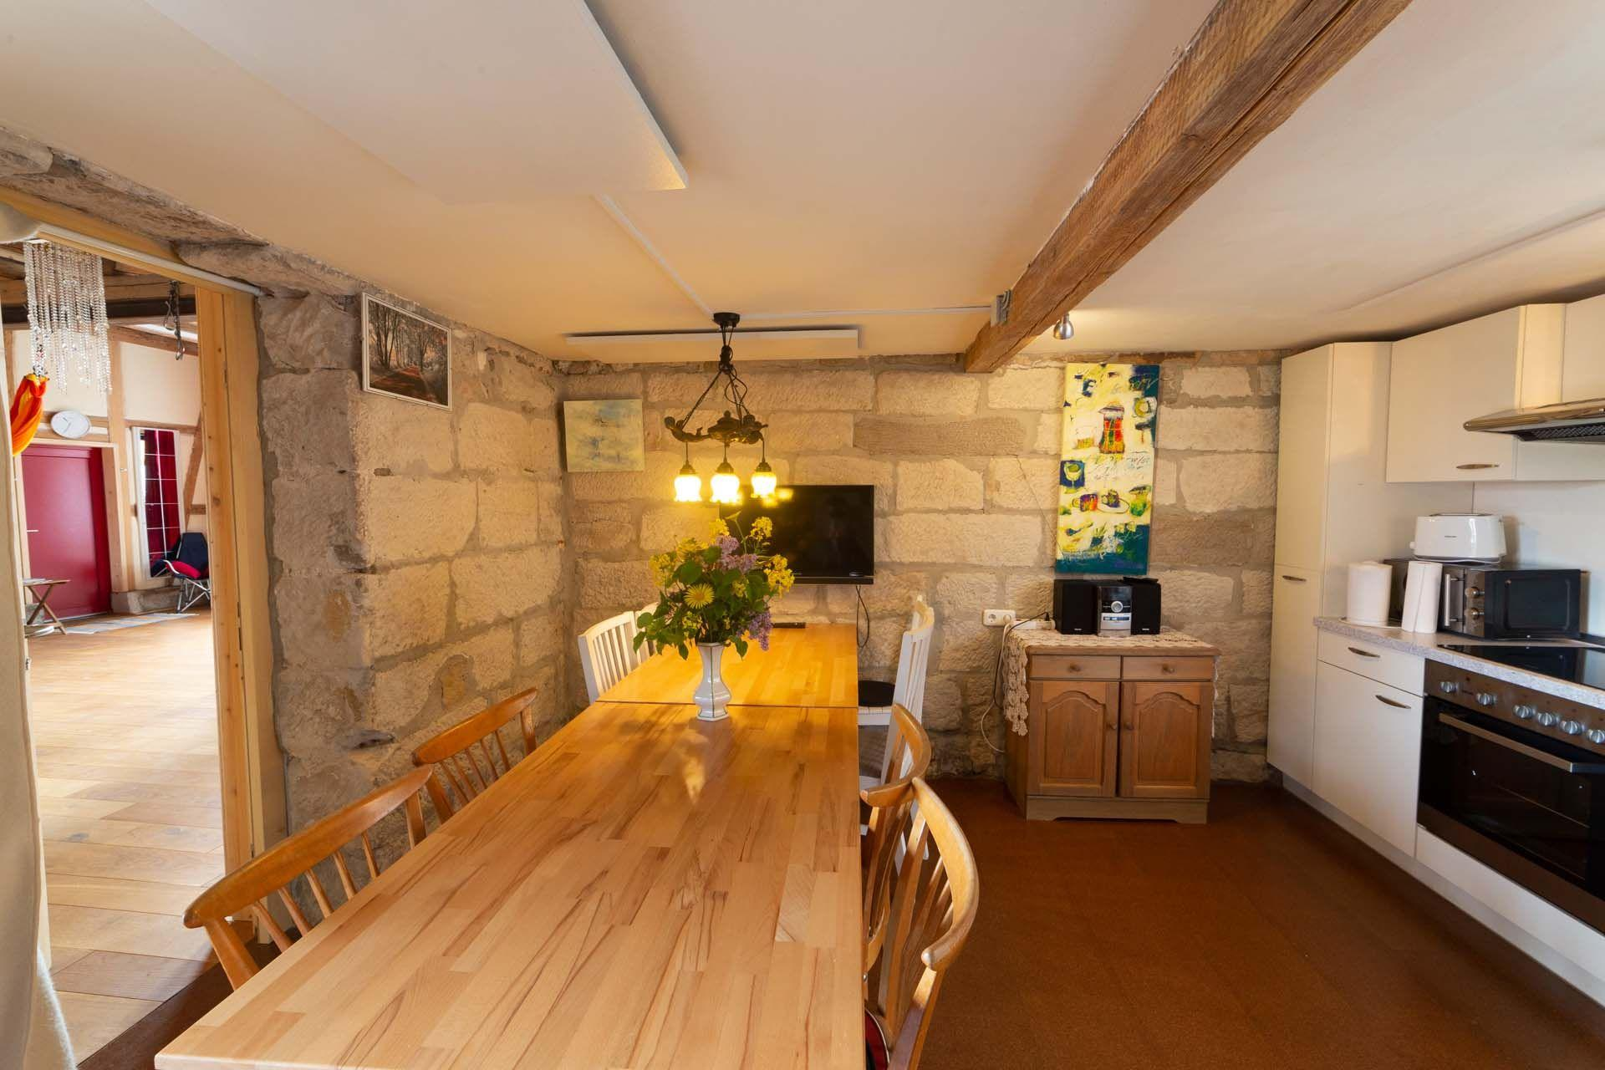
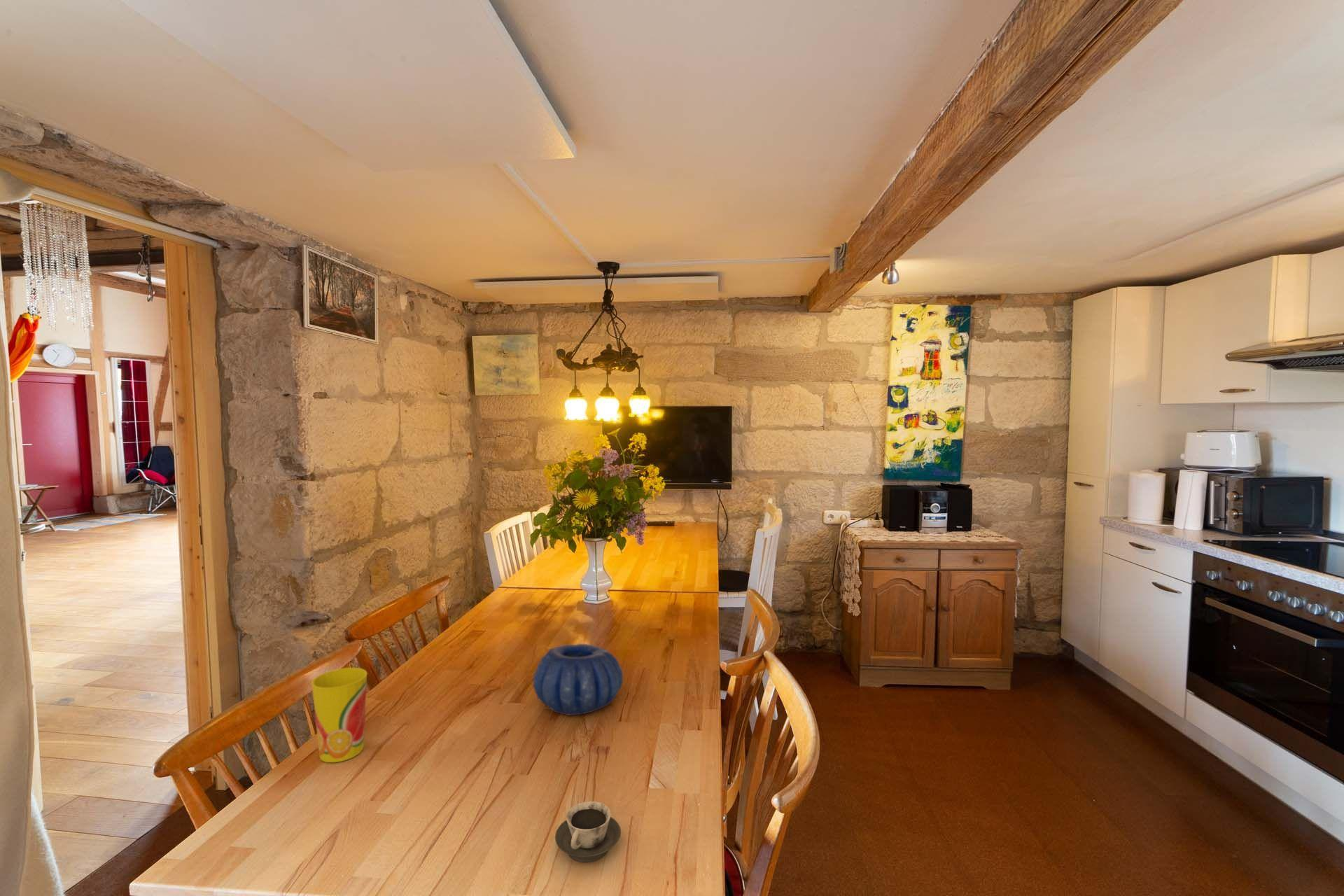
+ cup (588, 831)
+ cup (340, 715)
+ decorative bowl (578, 676)
